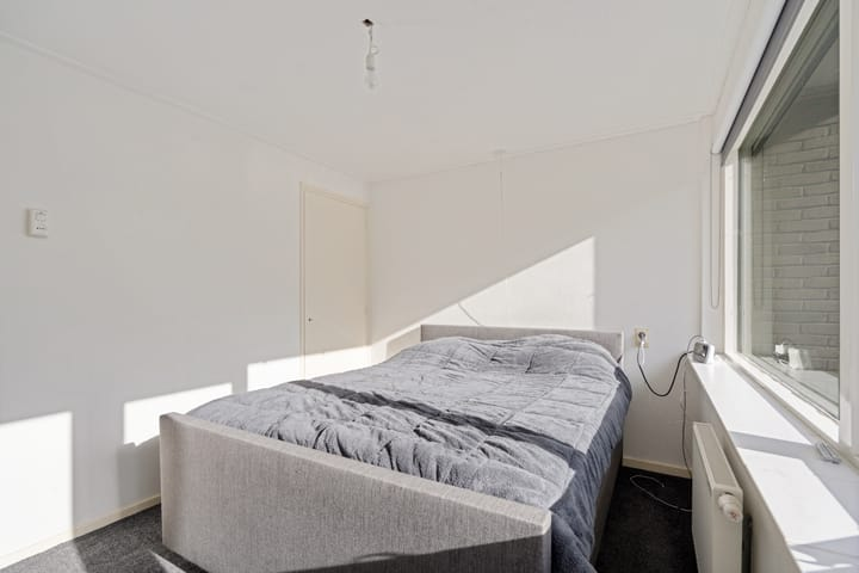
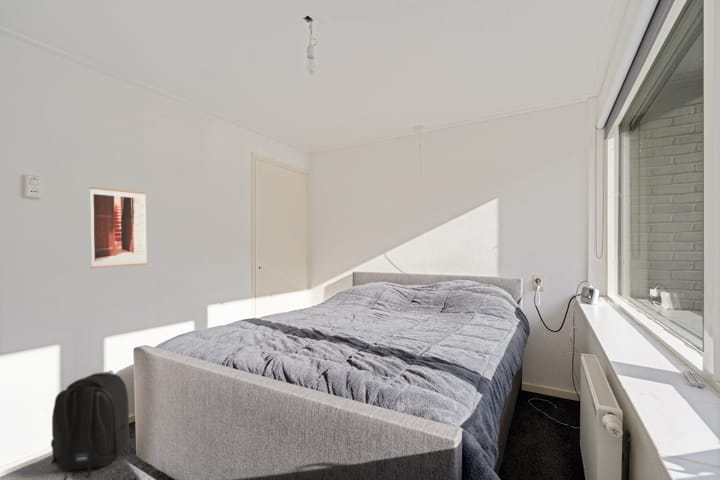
+ backpack (89, 419)
+ wall art (120, 228)
